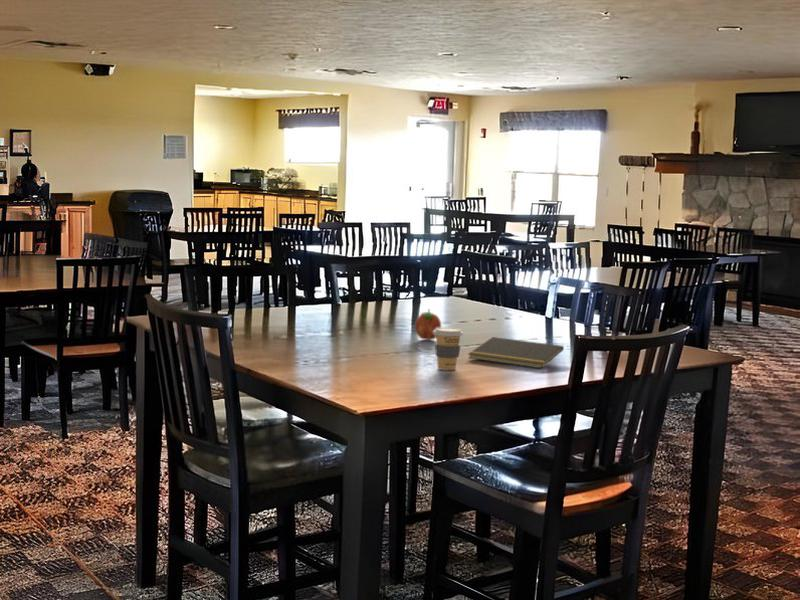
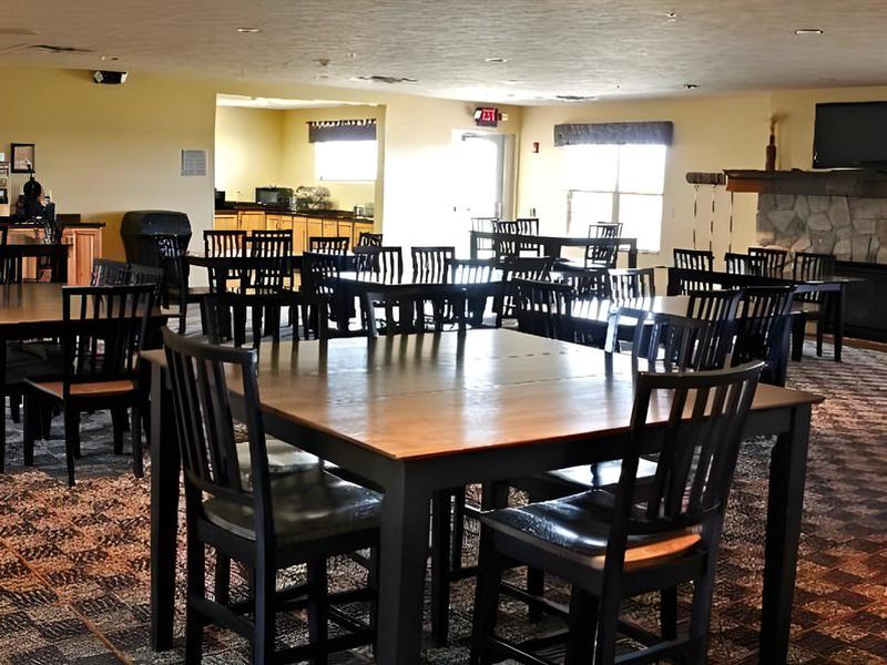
- notepad (515, 352)
- coffee cup (447, 348)
- fruit (428, 324)
